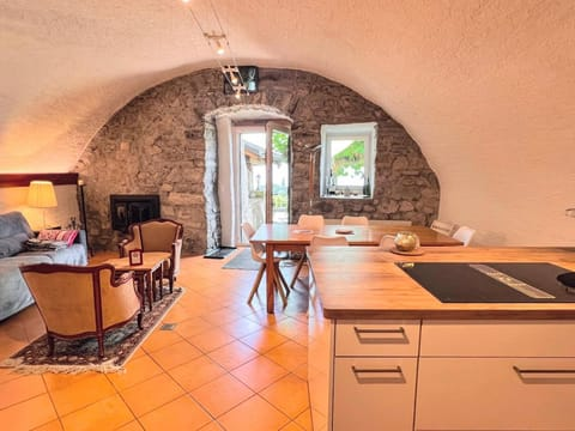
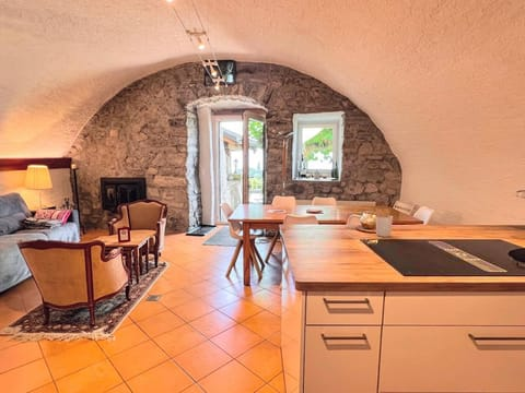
+ utensil holder (380, 221)
